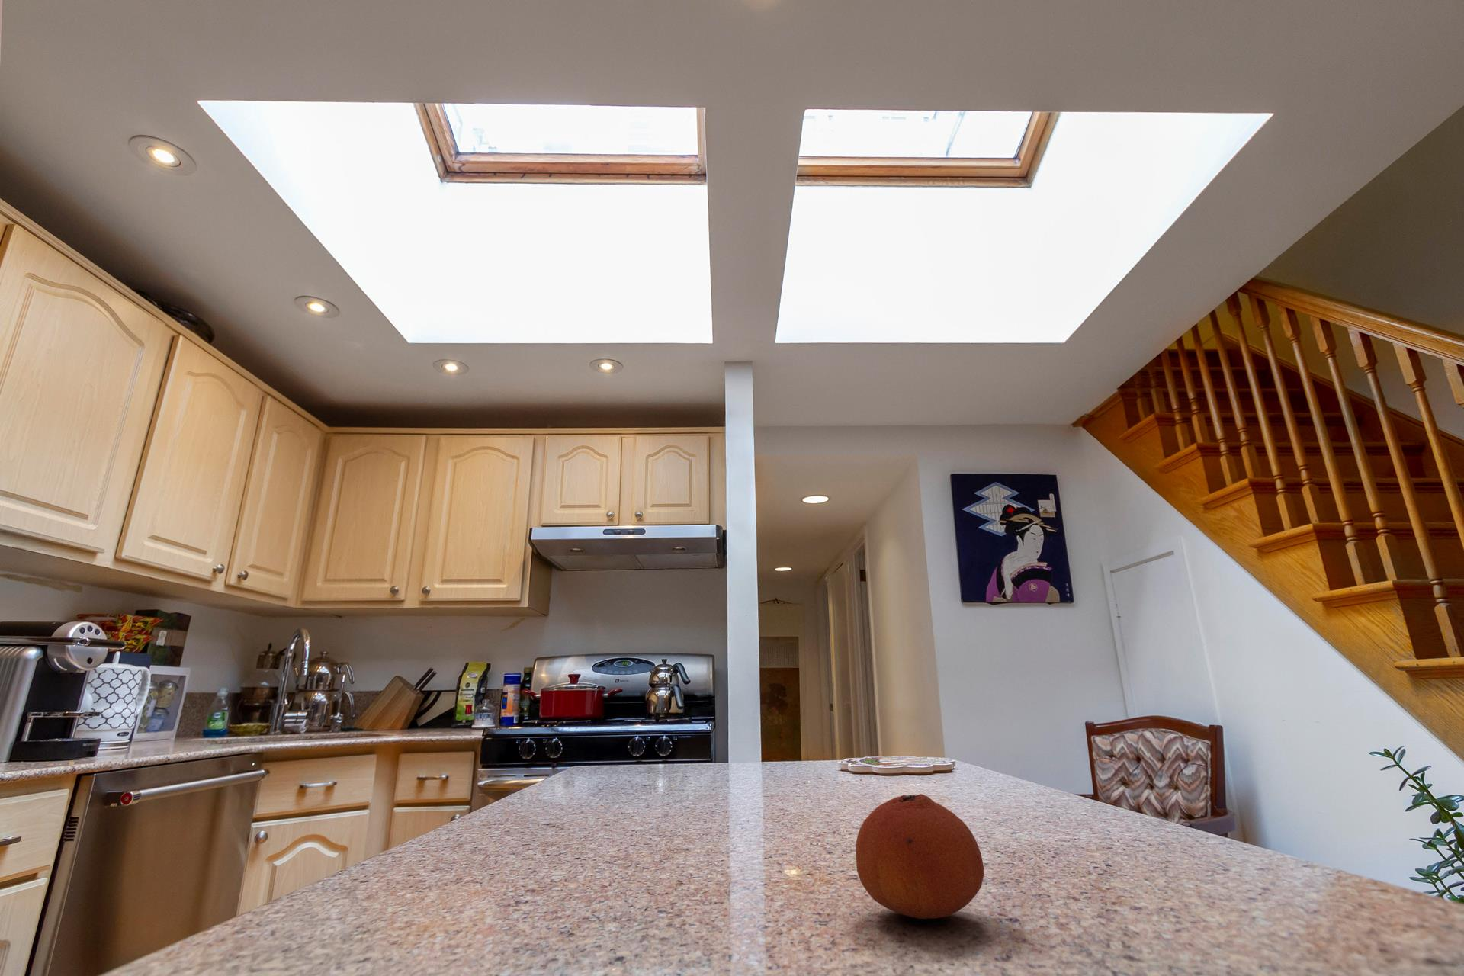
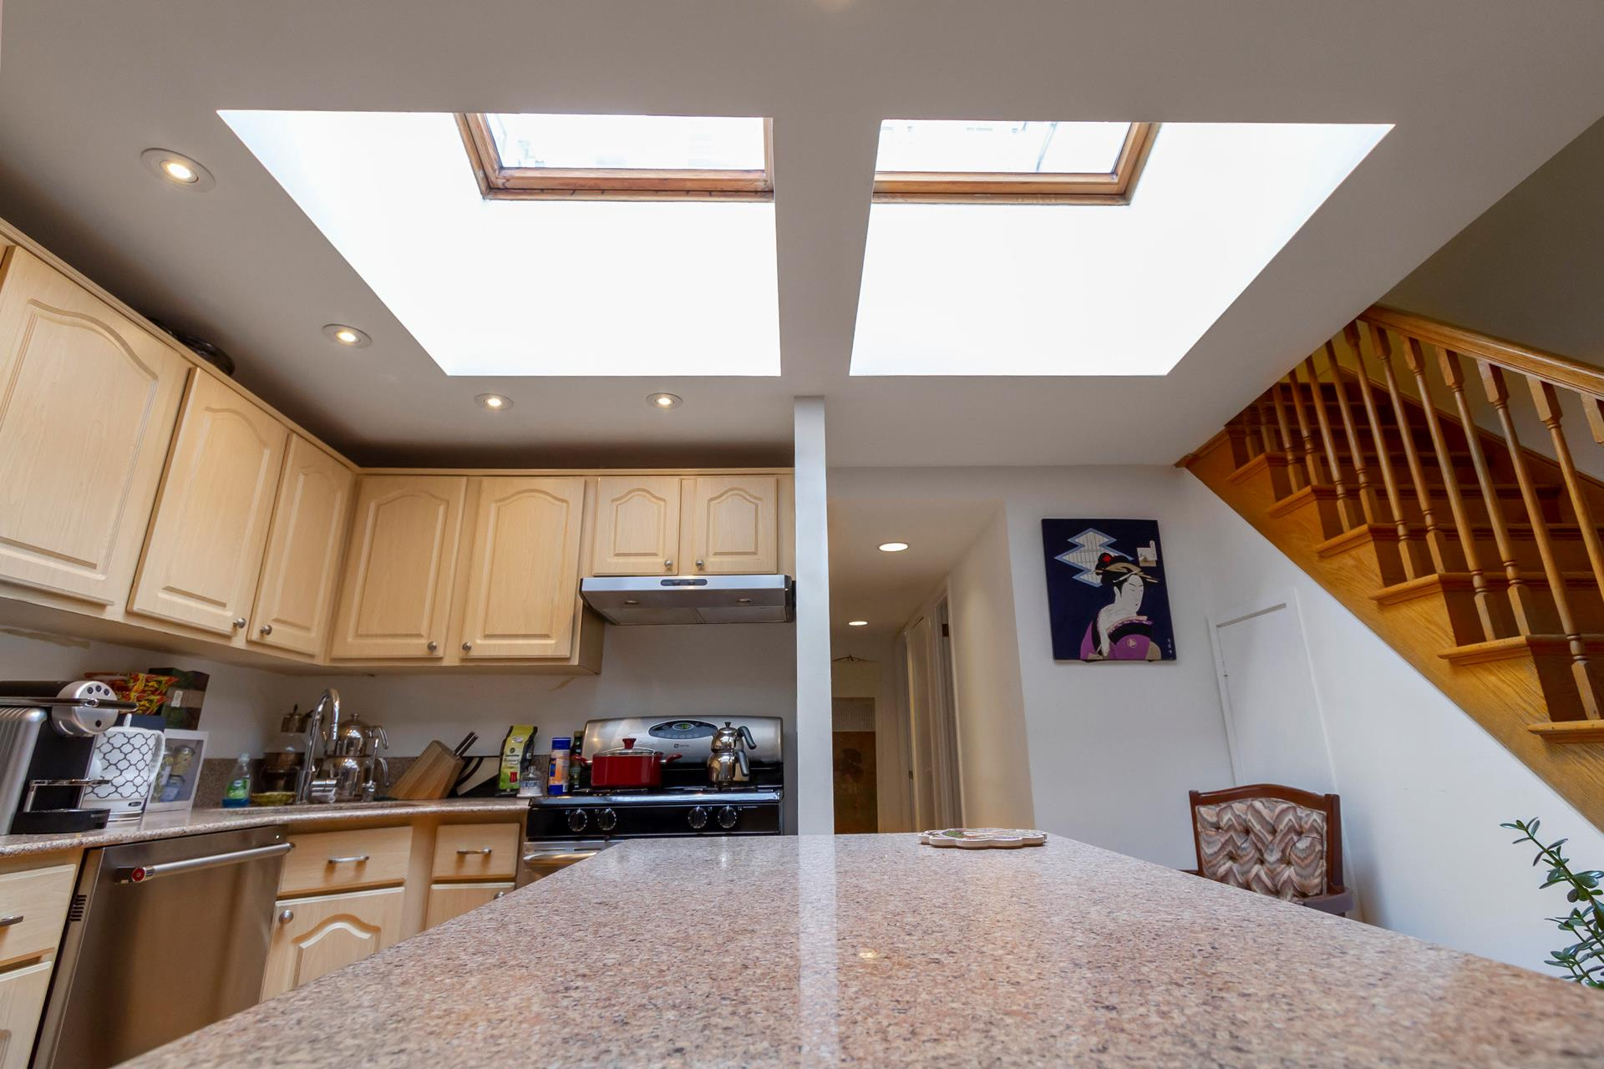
- fruit (917, 854)
